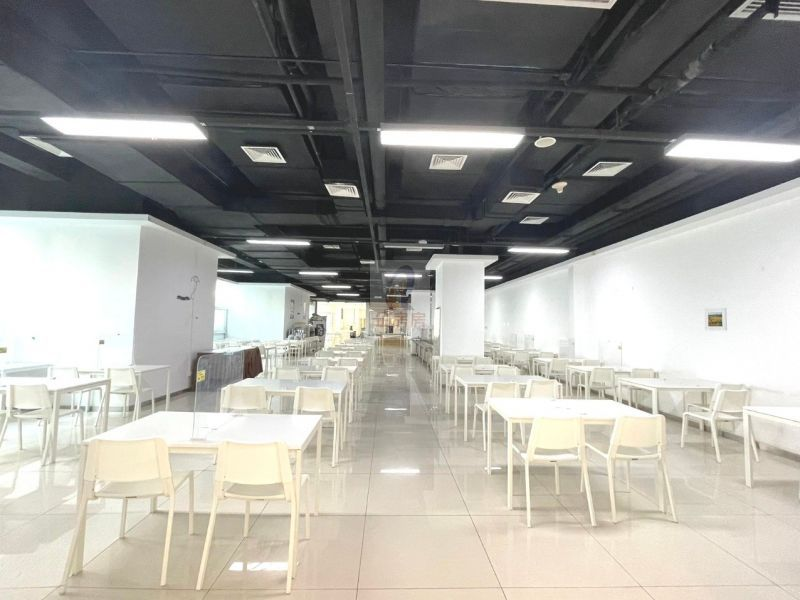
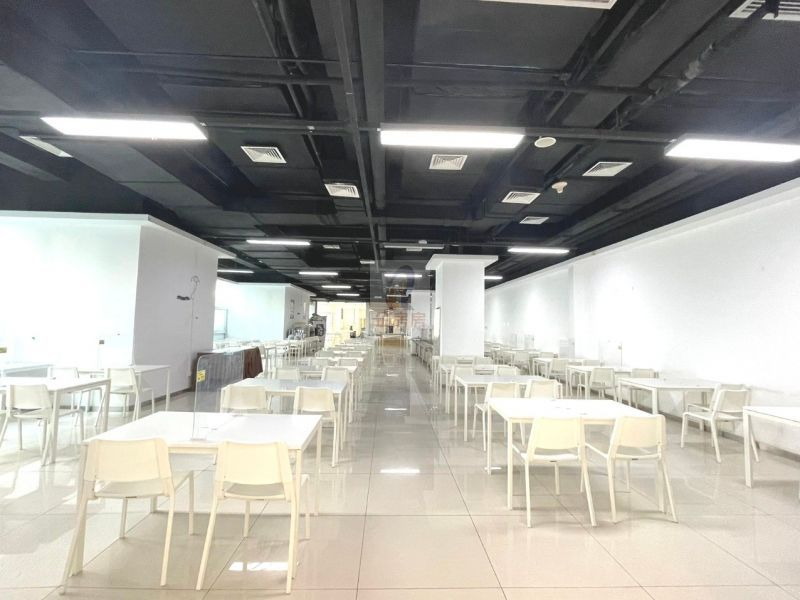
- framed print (715, 319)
